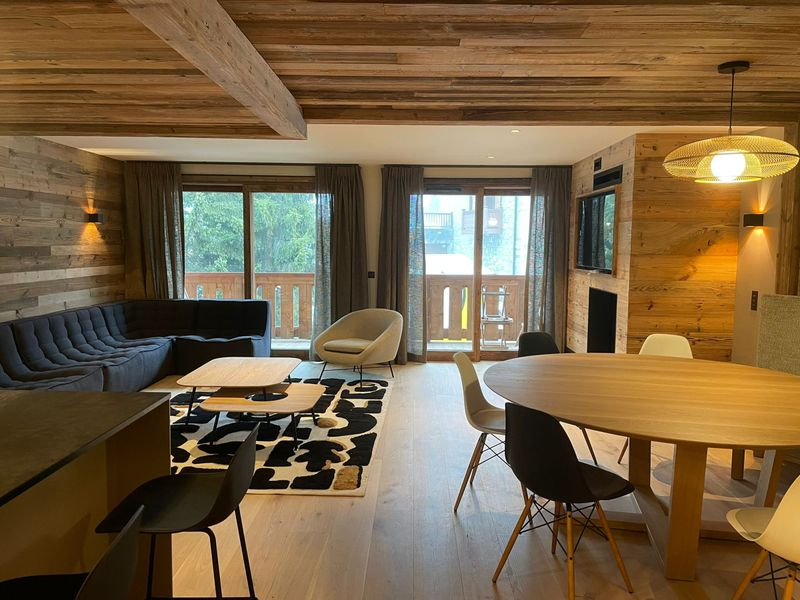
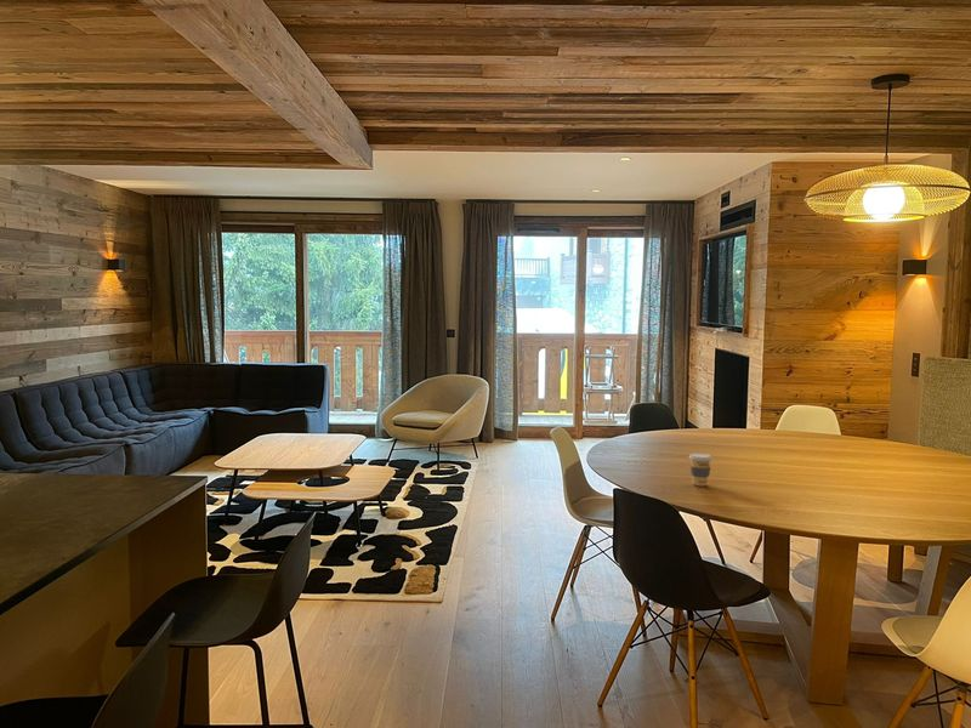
+ coffee cup (699, 470)
